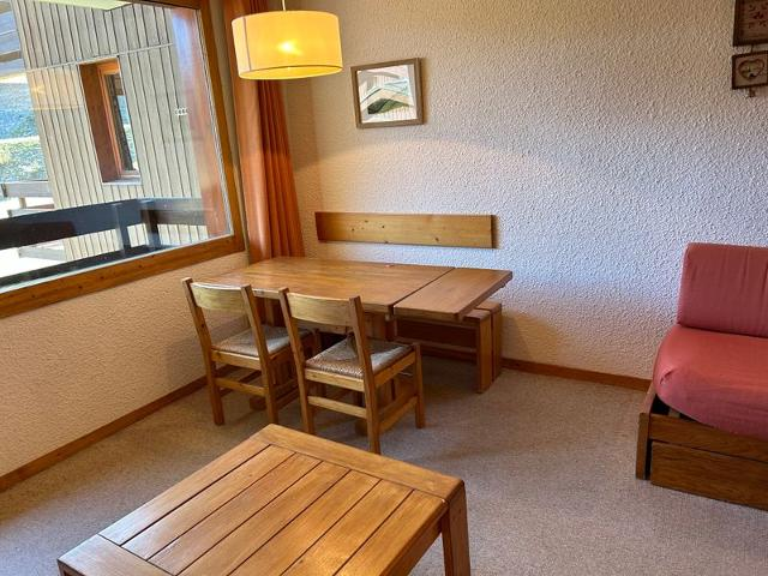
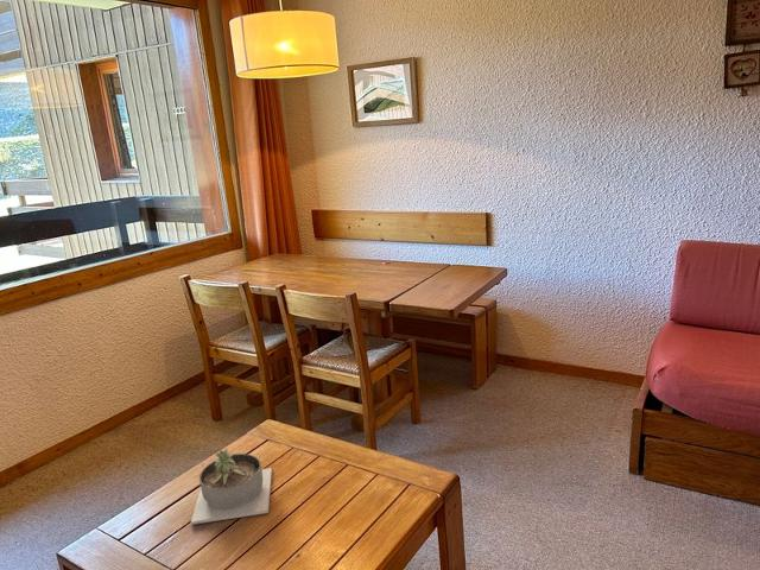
+ succulent planter (230, 473)
